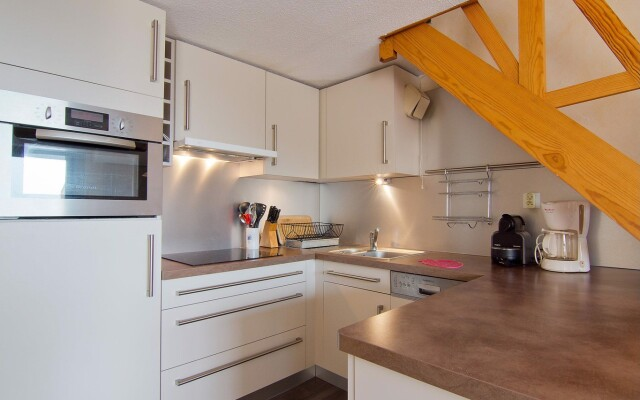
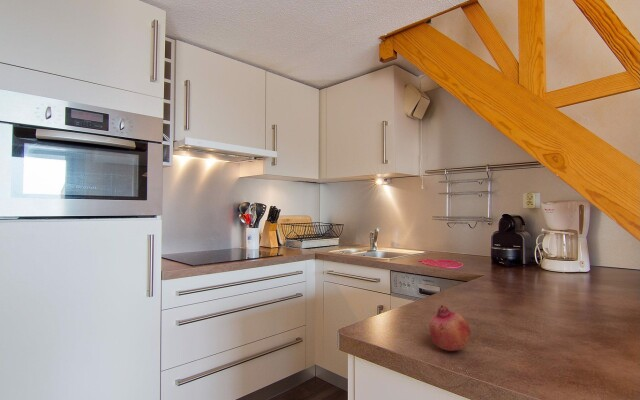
+ fruit (449, 327)
